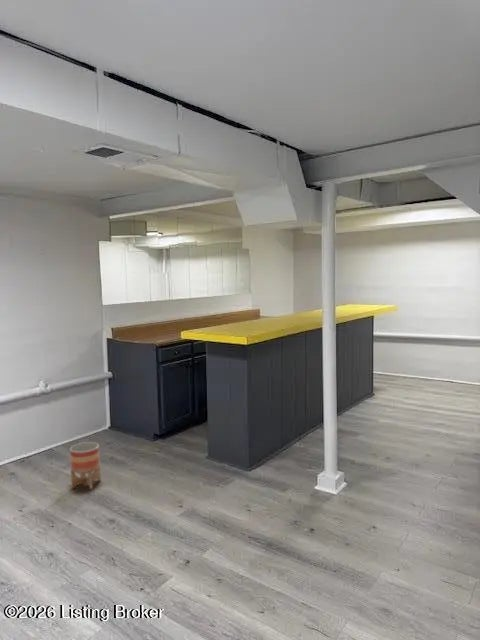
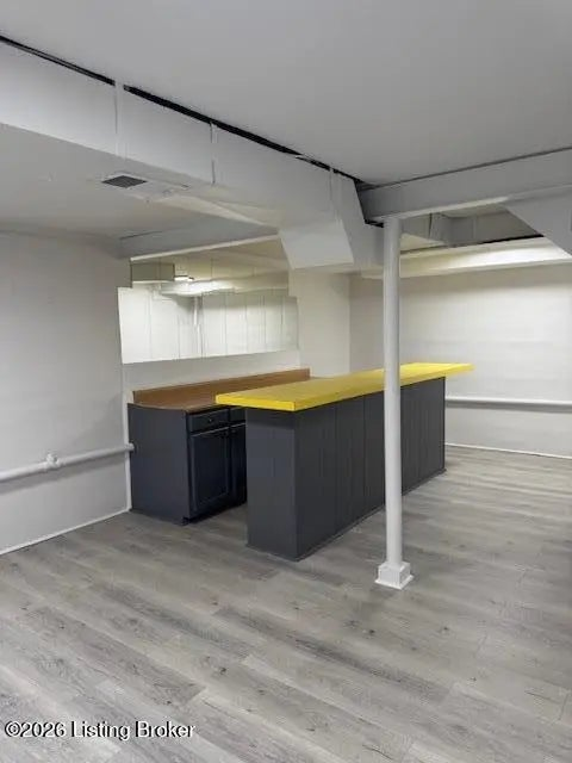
- planter (85, 465)
